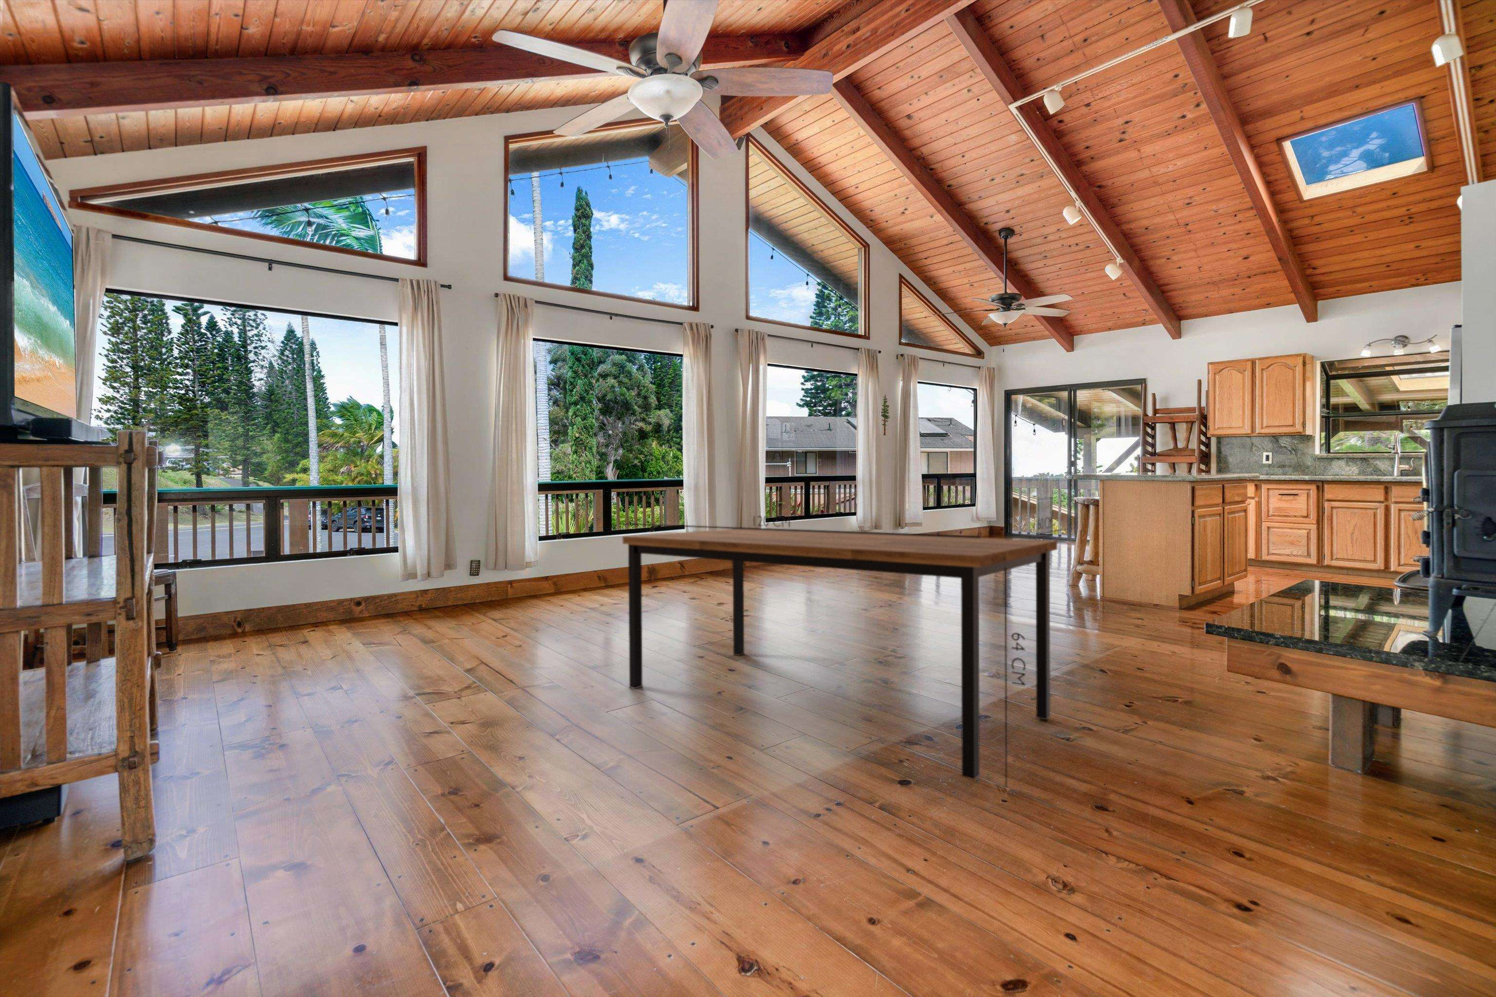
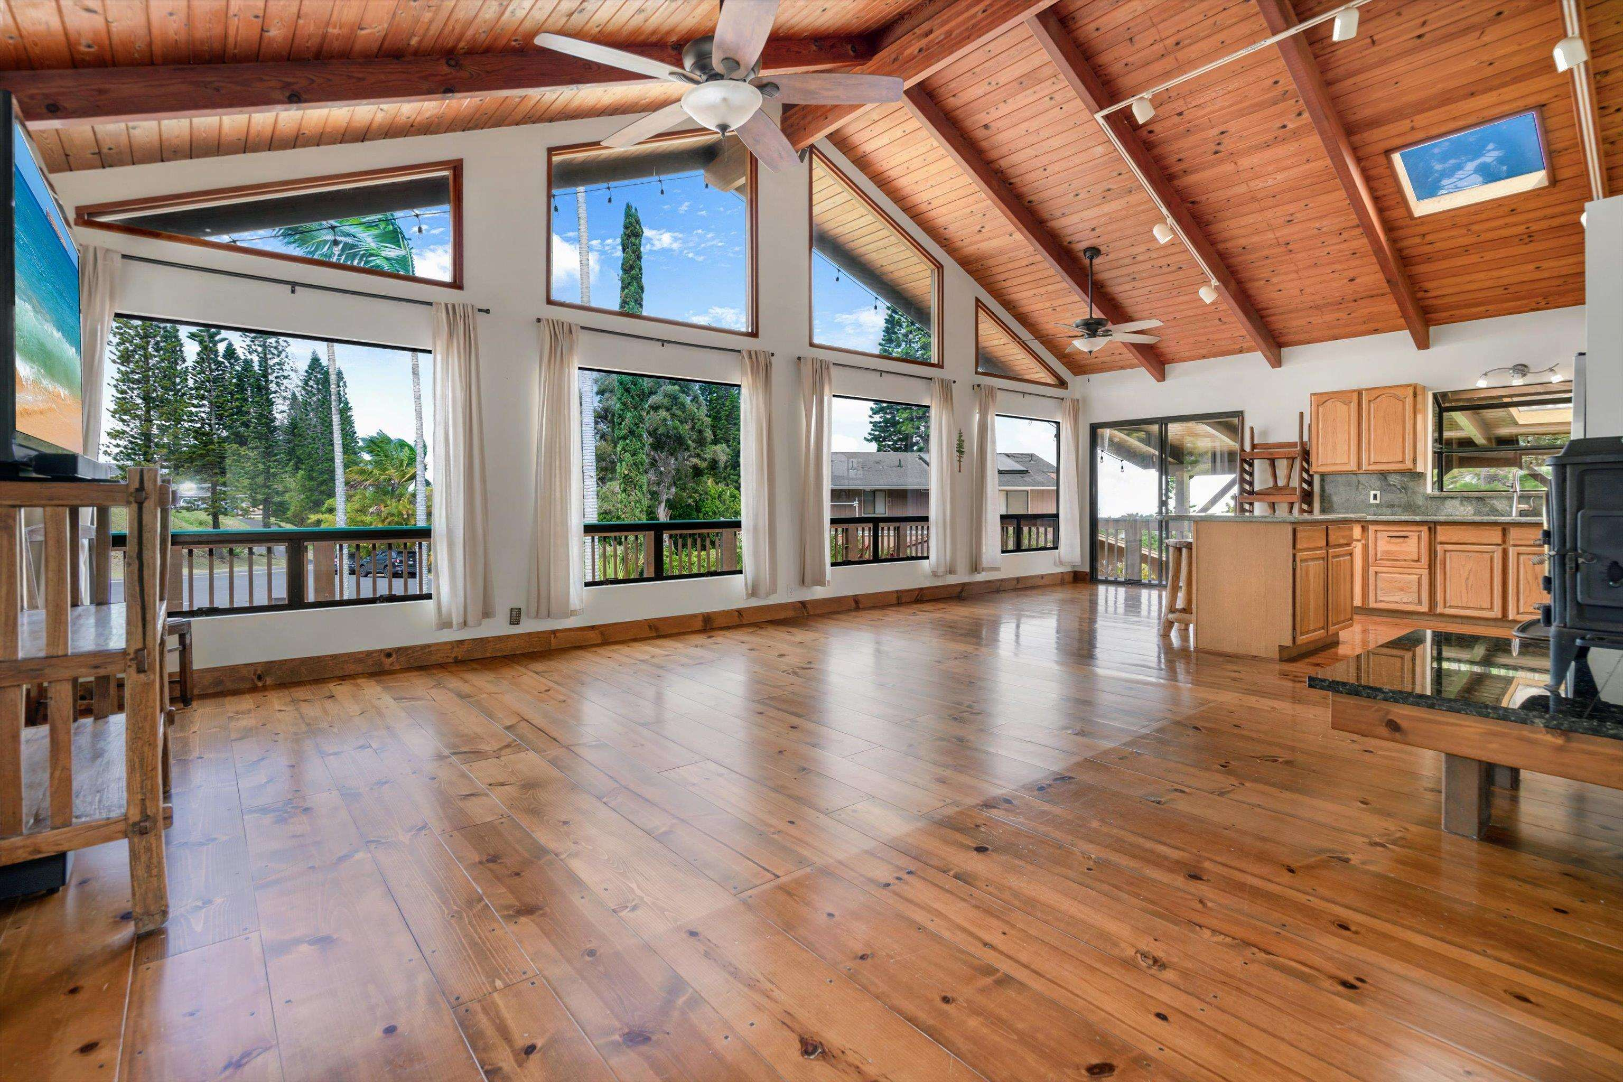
- dining table (837, 569)
